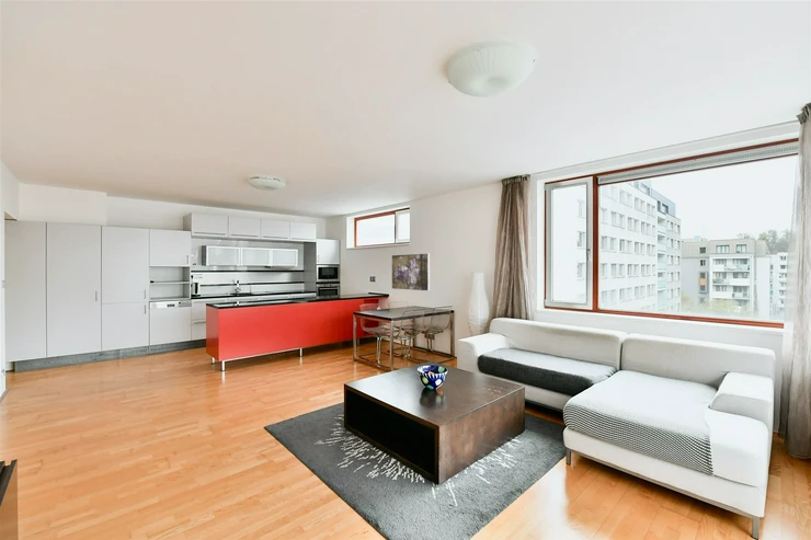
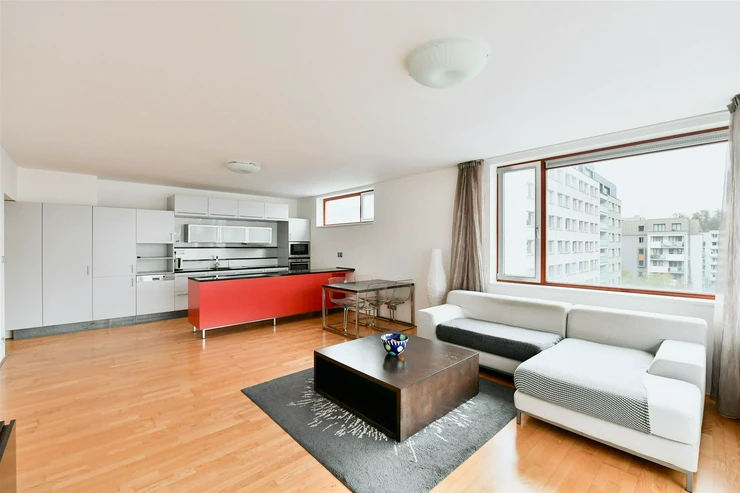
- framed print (409, 272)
